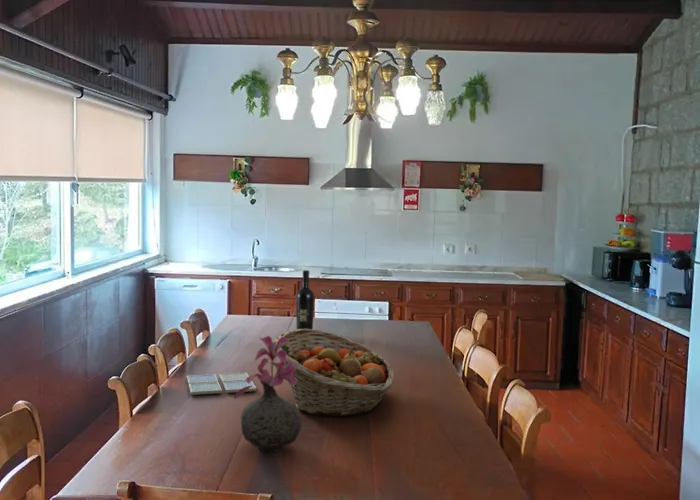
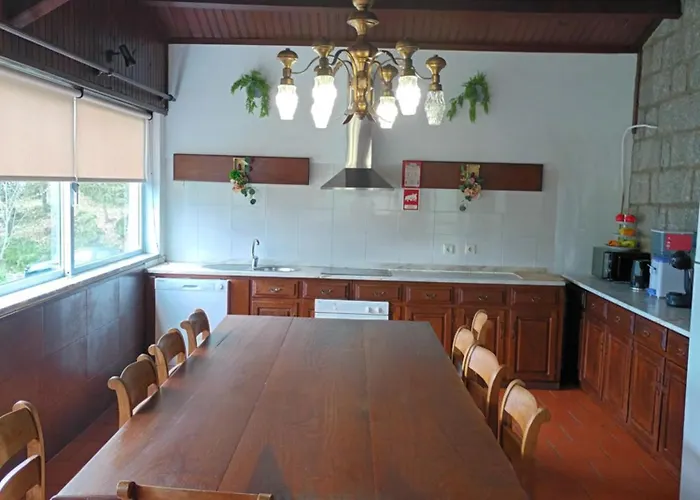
- vase (269, 393)
- wine bottle (305, 301)
- fruit basket (334, 369)
- drink coaster (221, 381)
